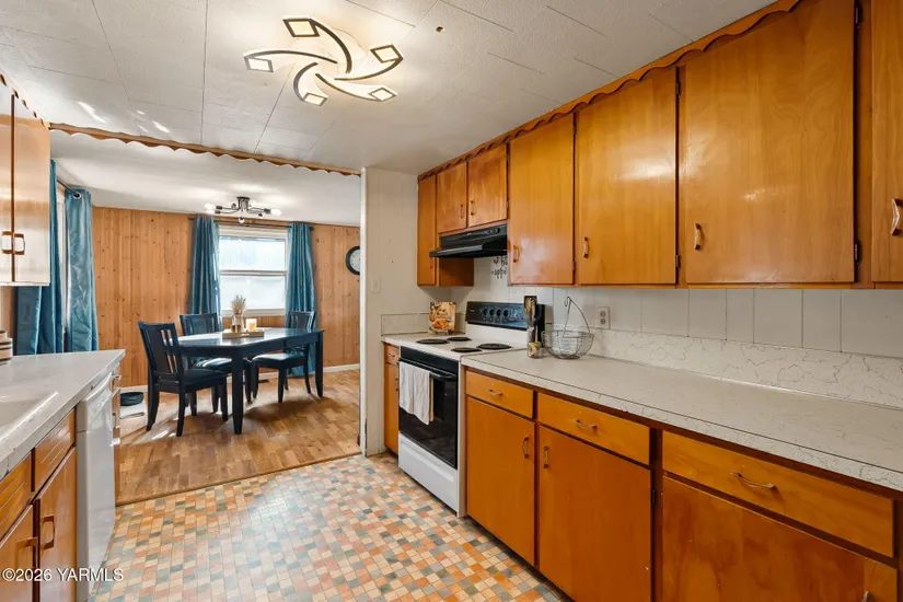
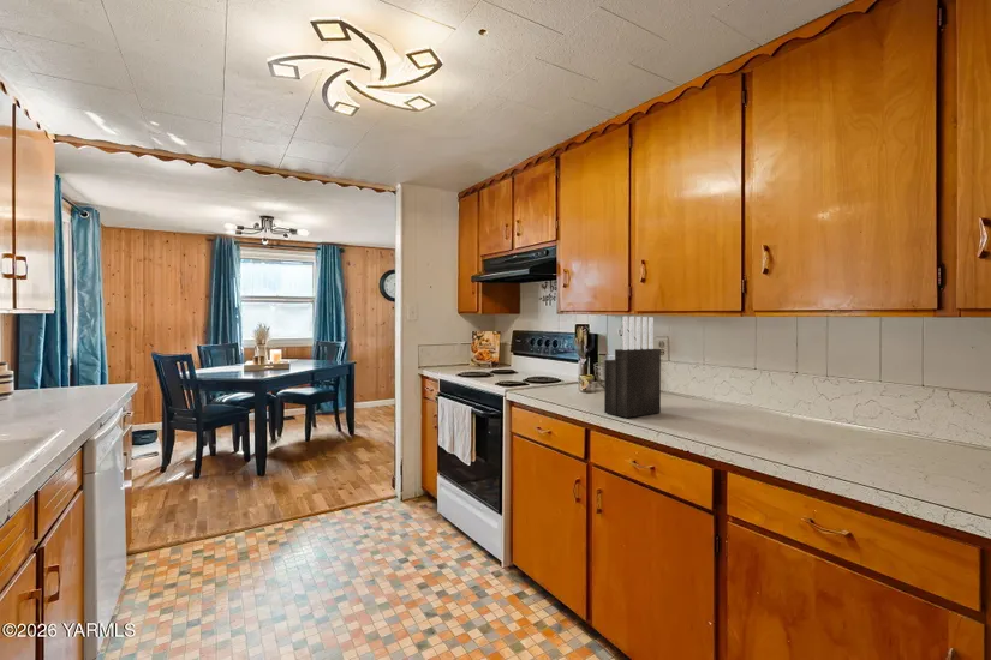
+ knife block (629, 364)
